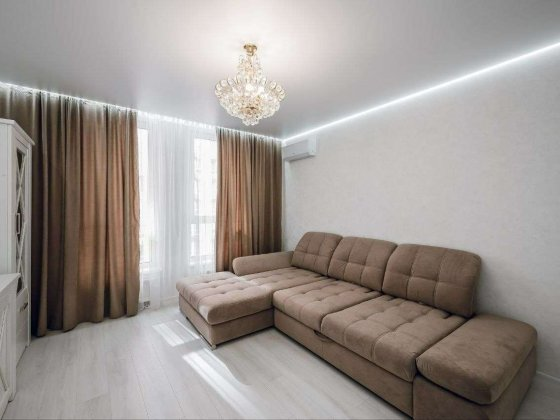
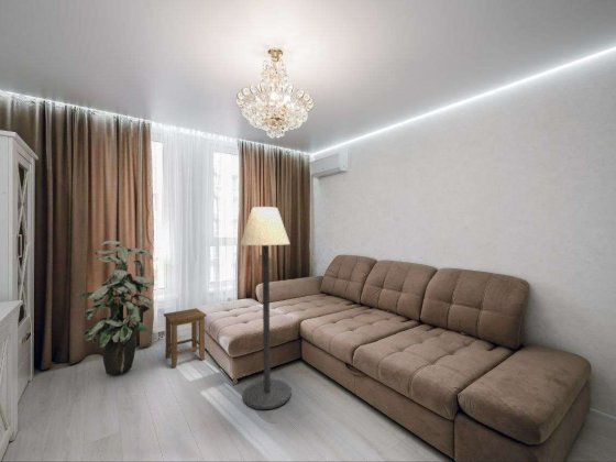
+ indoor plant (117, 305)
+ floor lamp (265, 300)
+ stool (185, 340)
